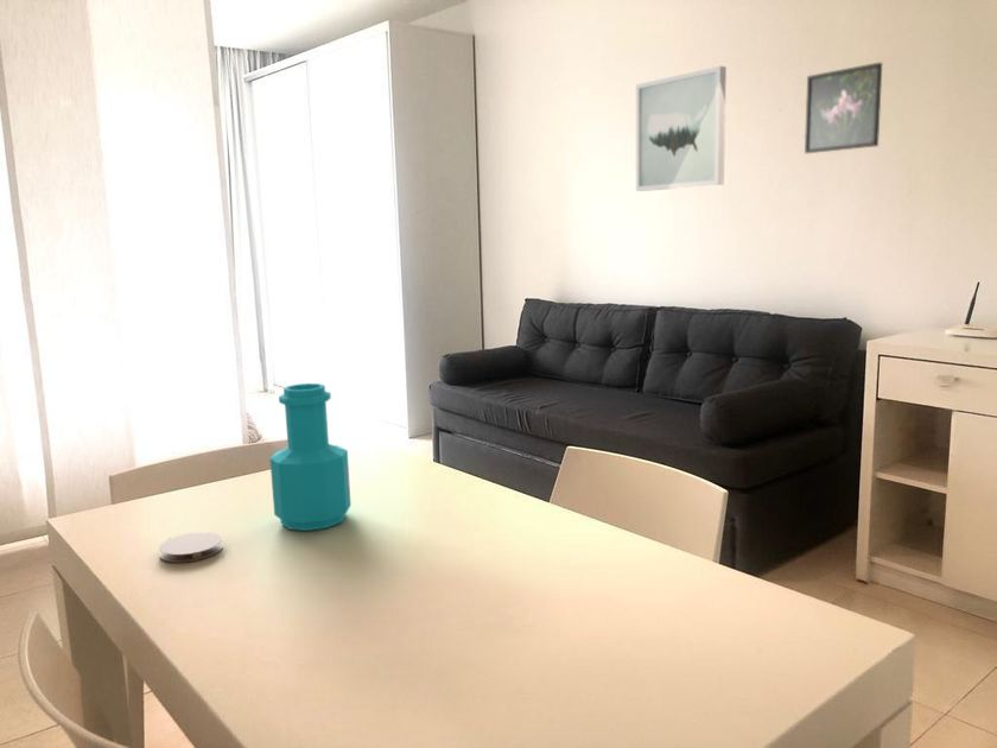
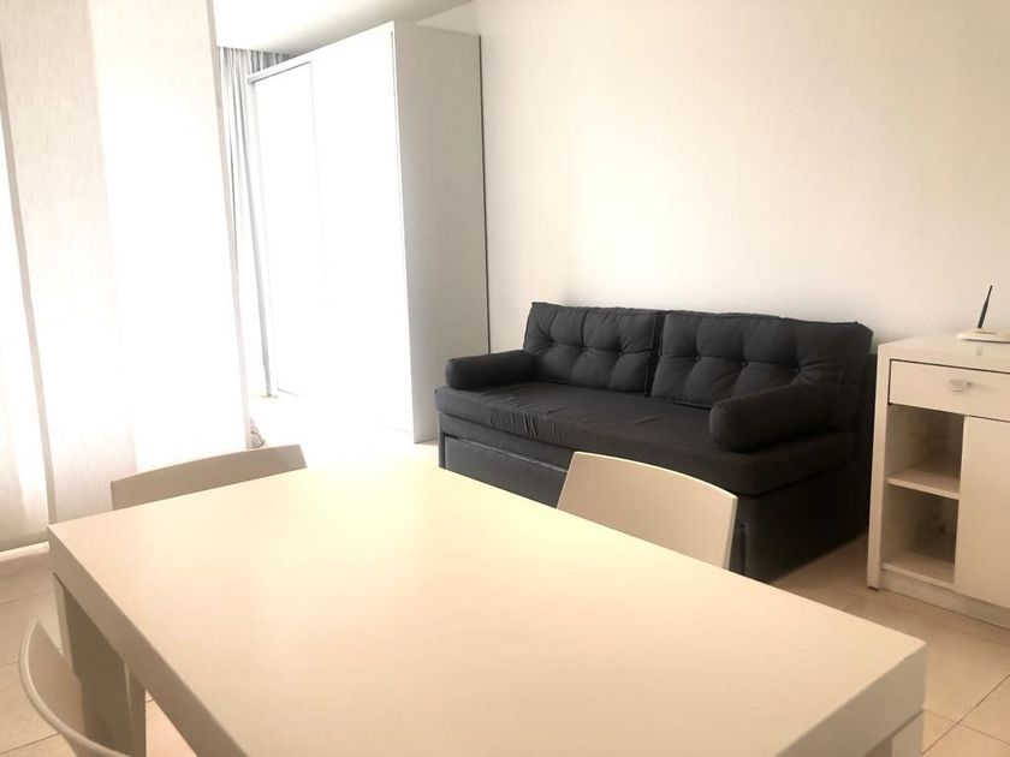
- bottle (309, 454)
- coaster (191, 546)
- wall art (678, 132)
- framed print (842, 109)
